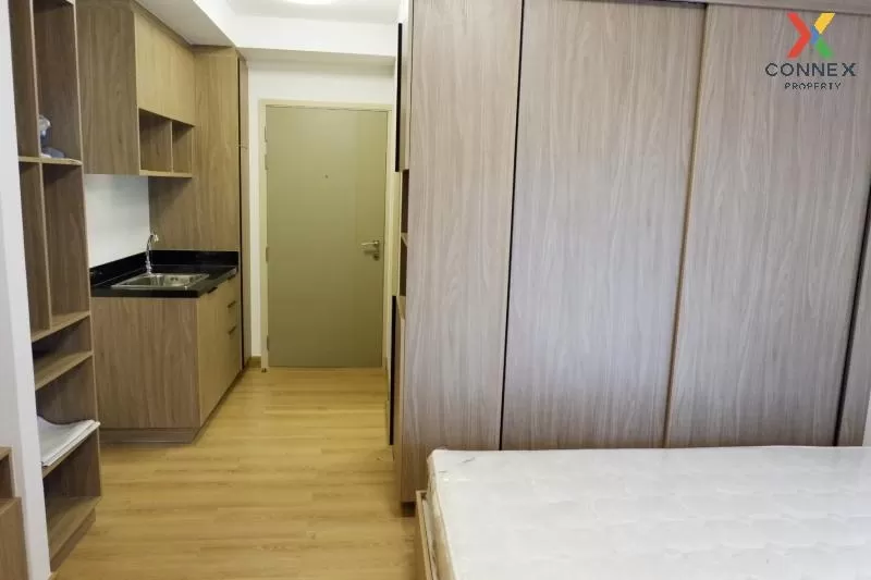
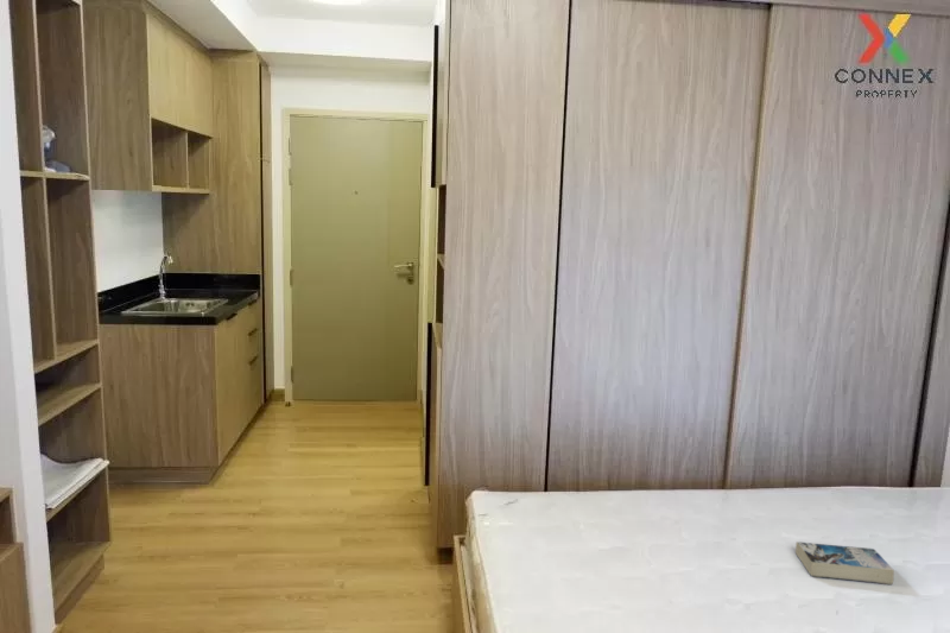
+ book (842, 561)
